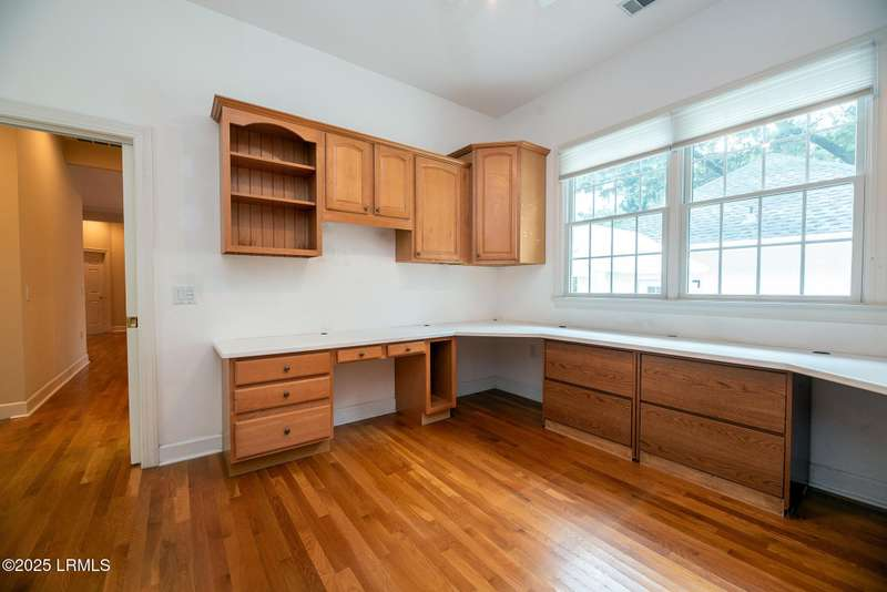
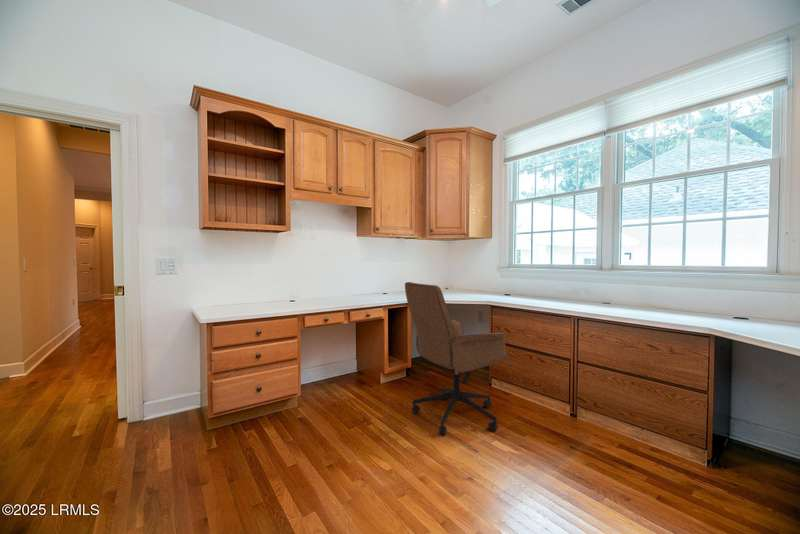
+ office chair (456, 349)
